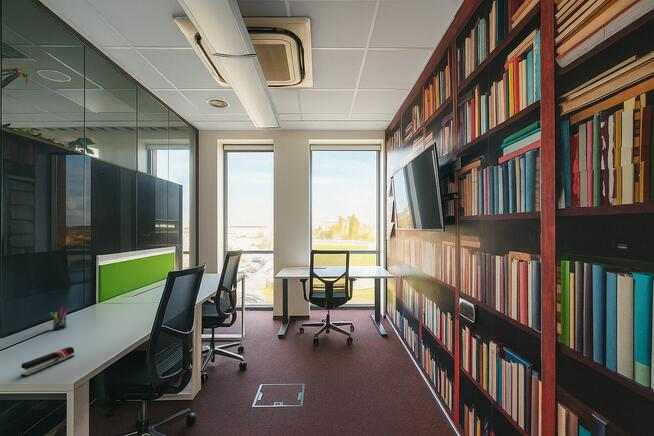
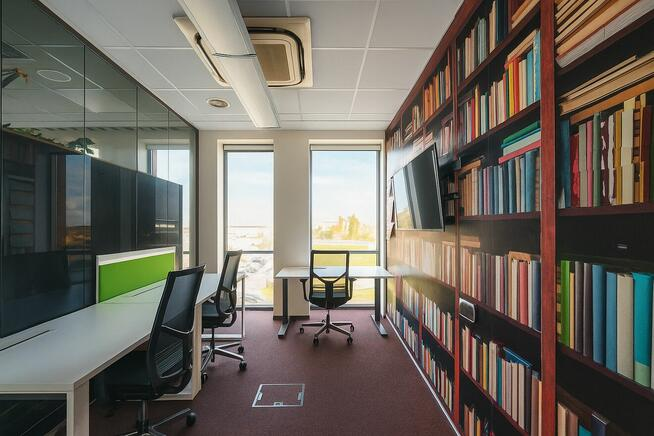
- stapler (49, 359)
- pen holder (58, 318)
